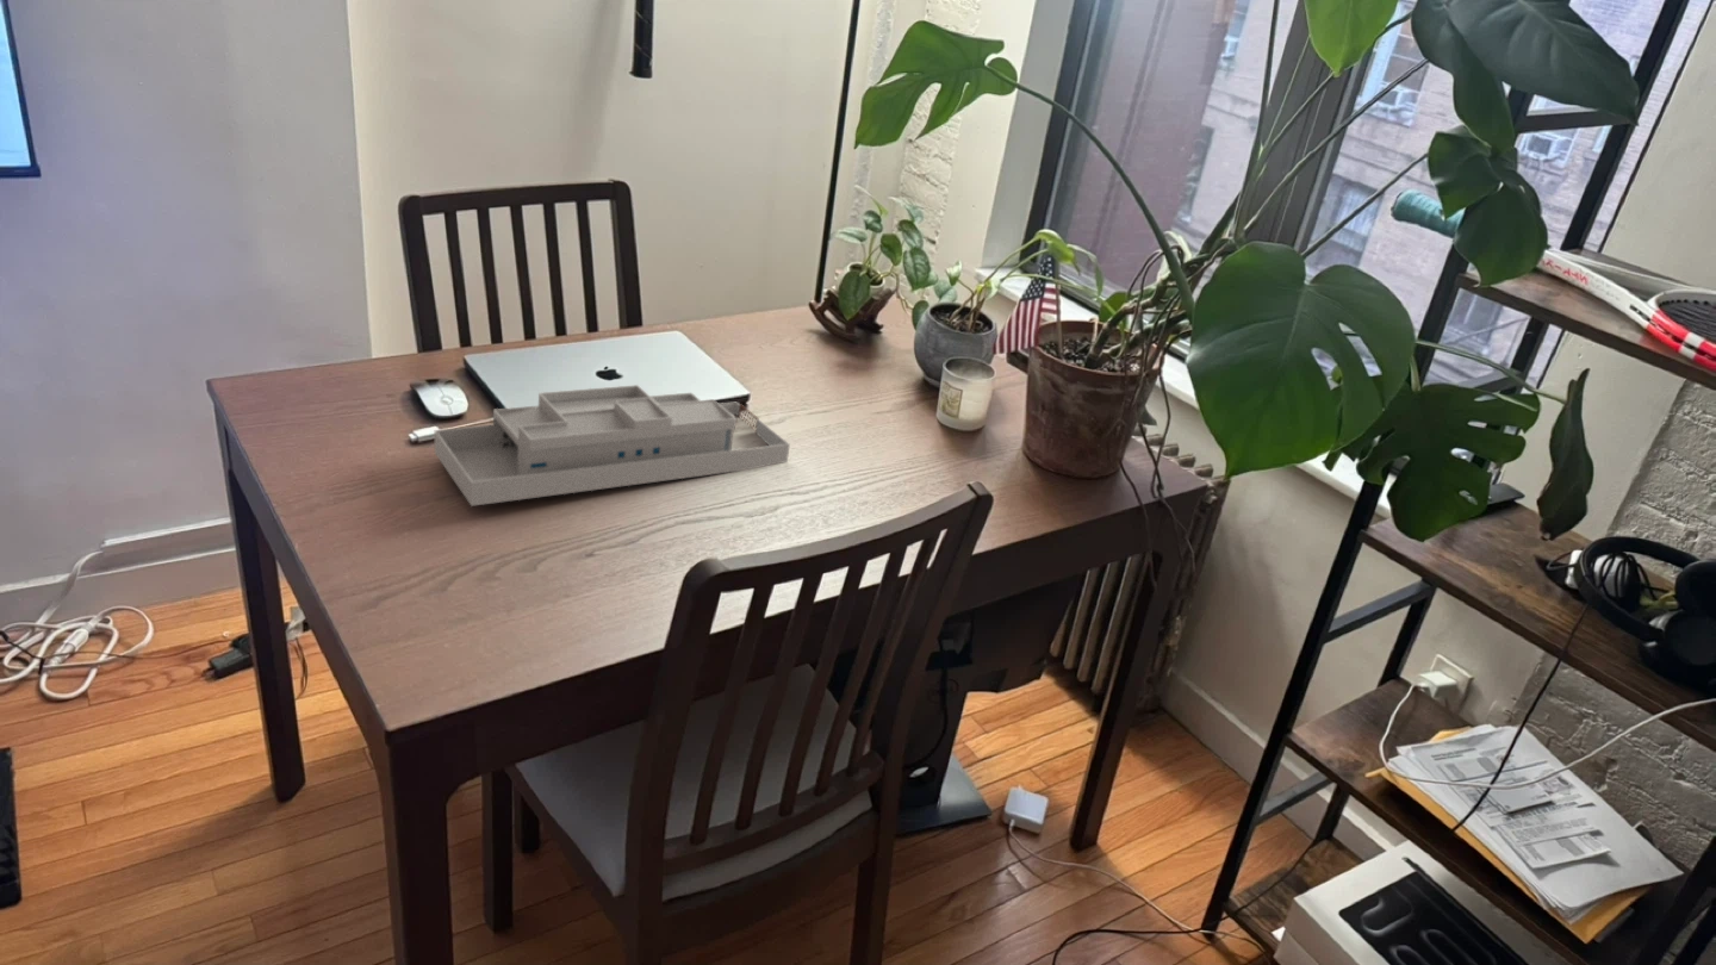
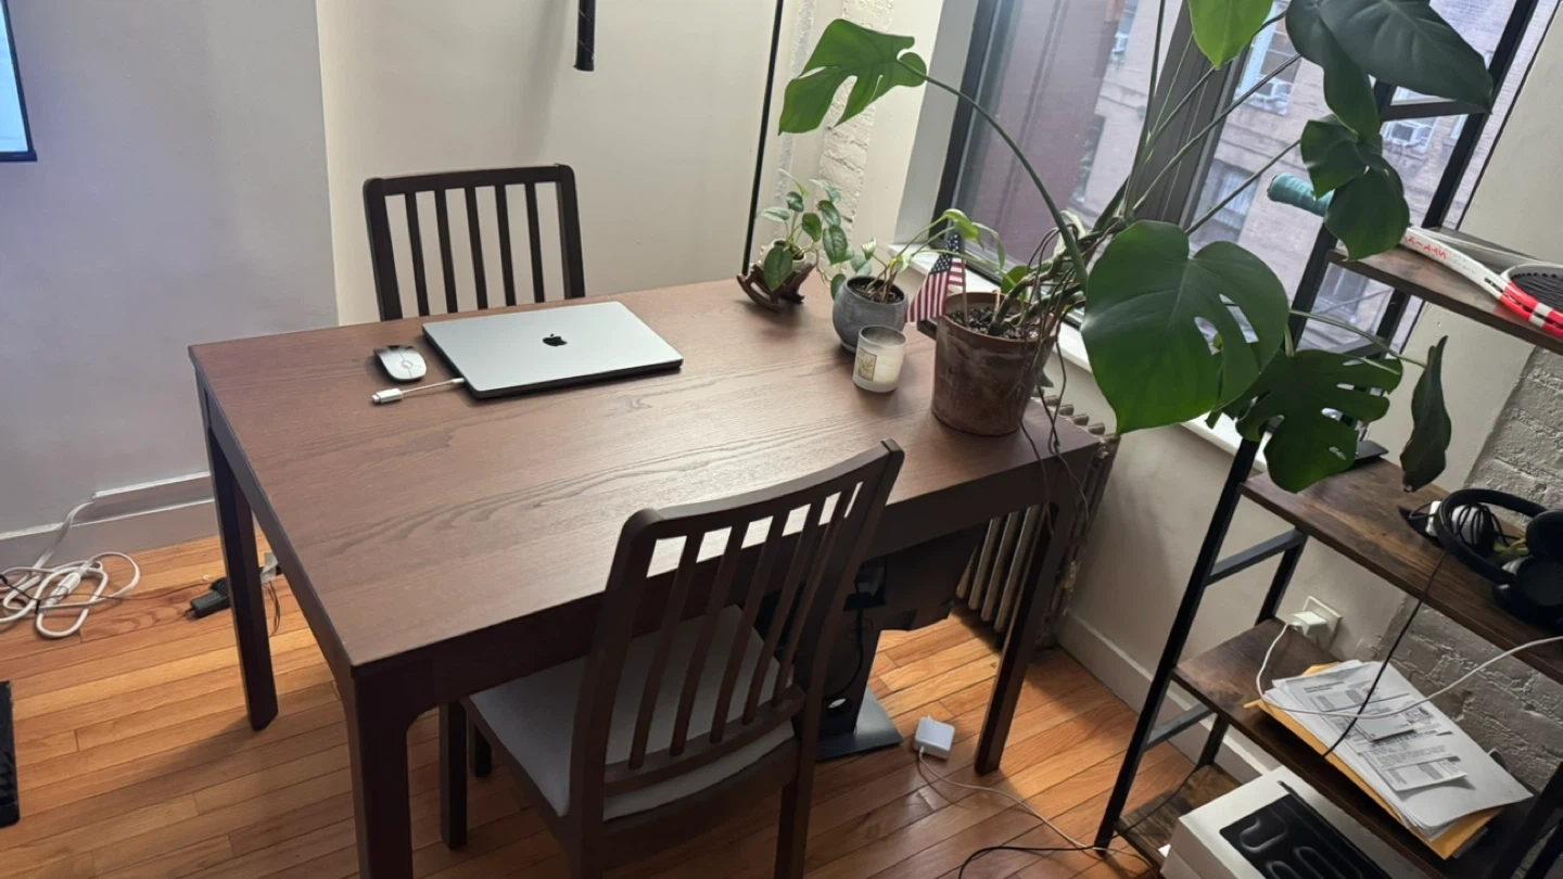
- desk organizer (620, 431)
